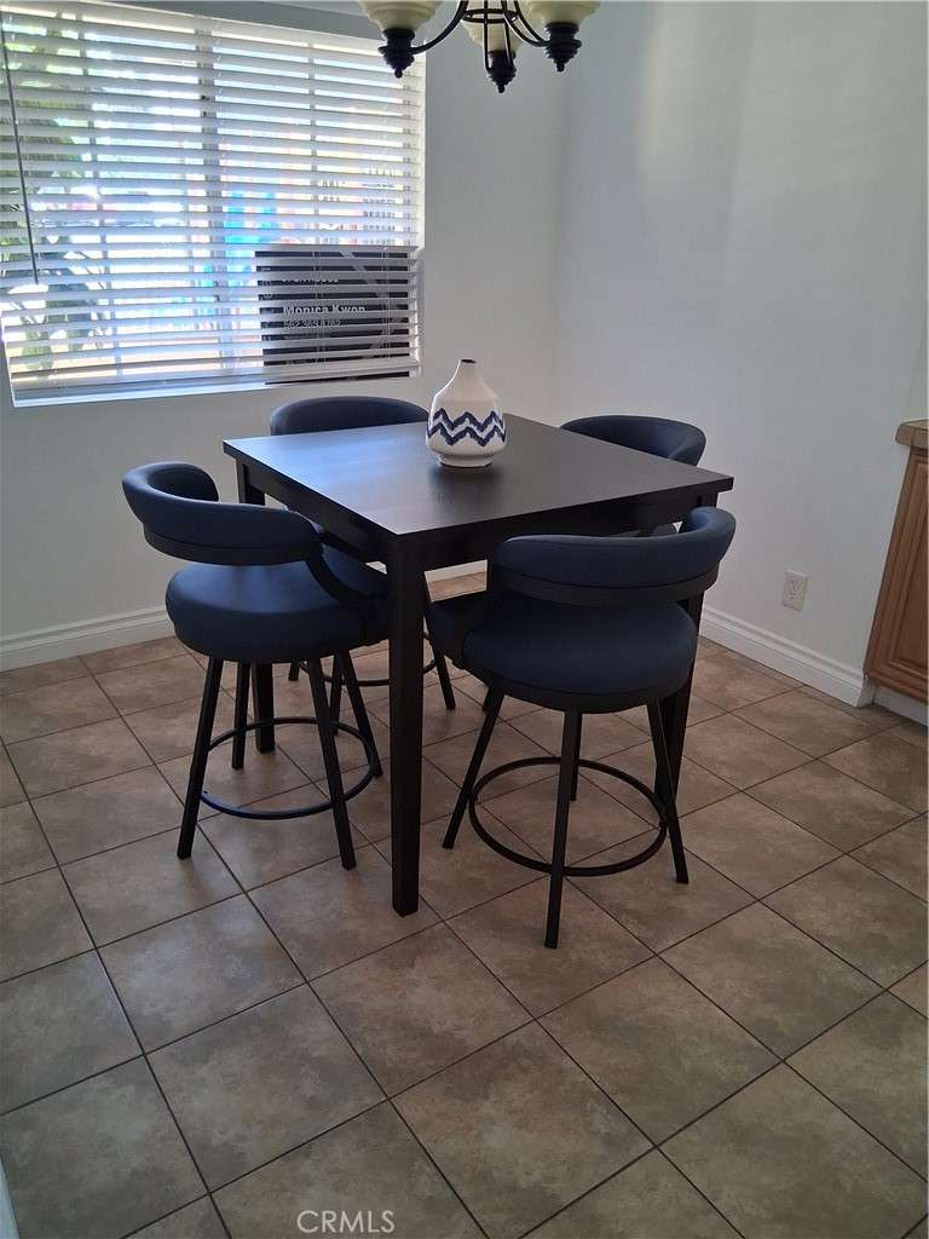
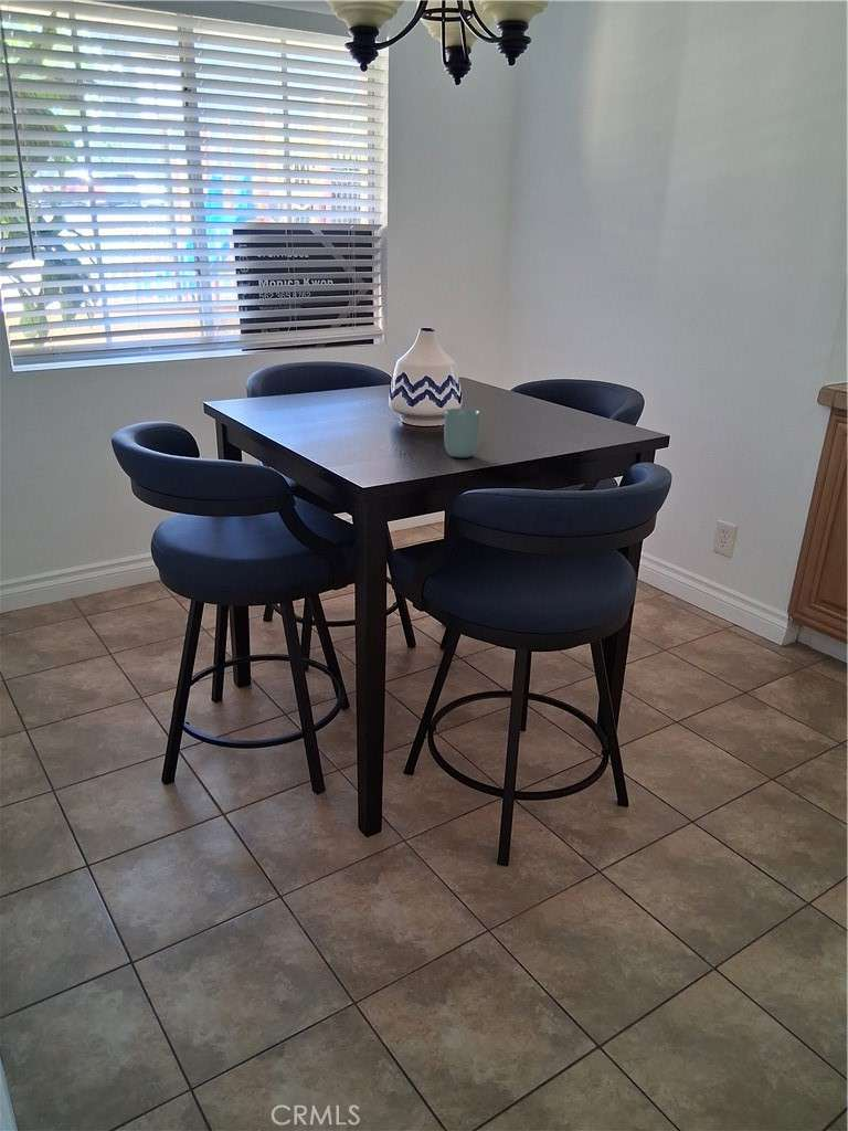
+ cup (462, 433)
